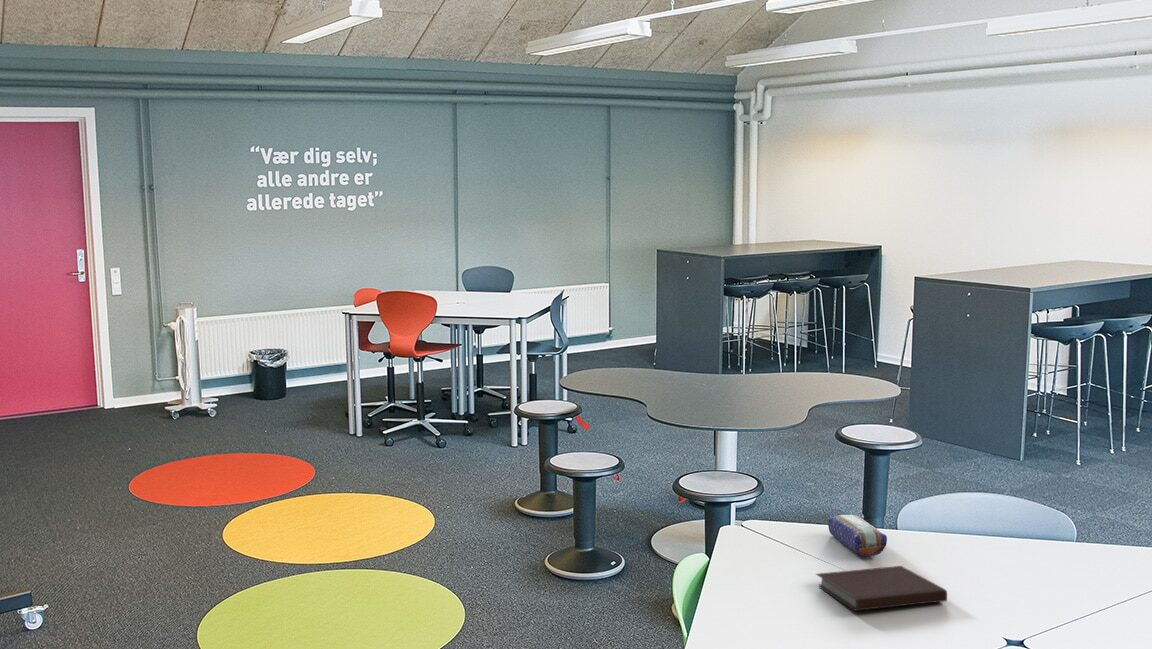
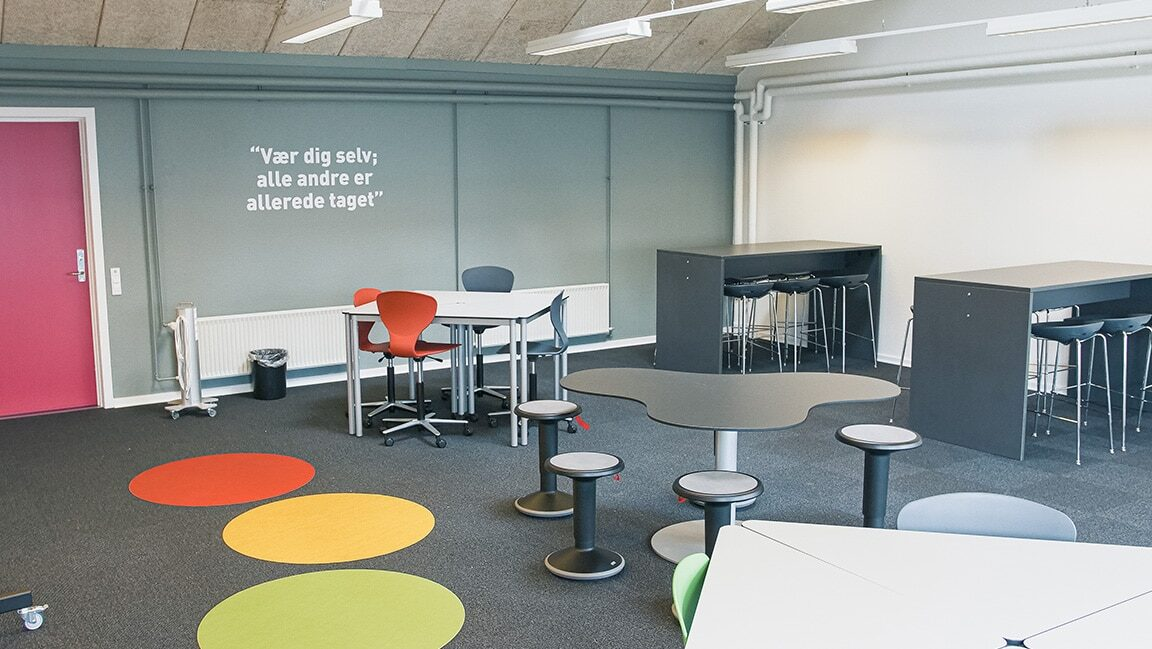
- pencil case (856, 533)
- notebook (879, 587)
